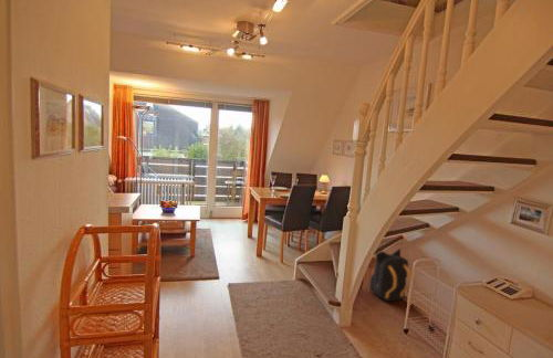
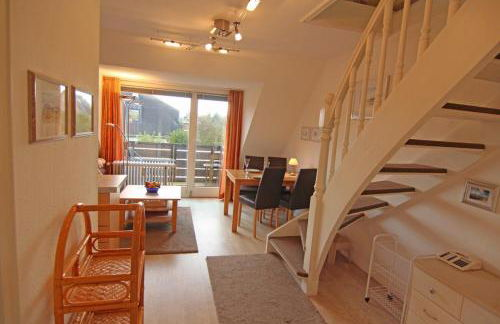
- backpack (393, 274)
